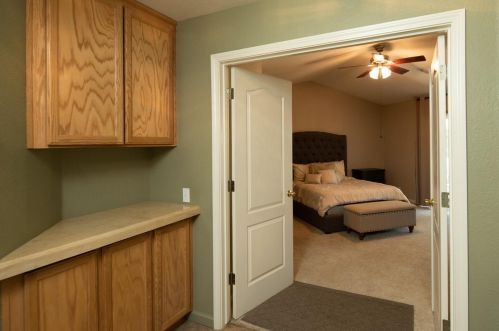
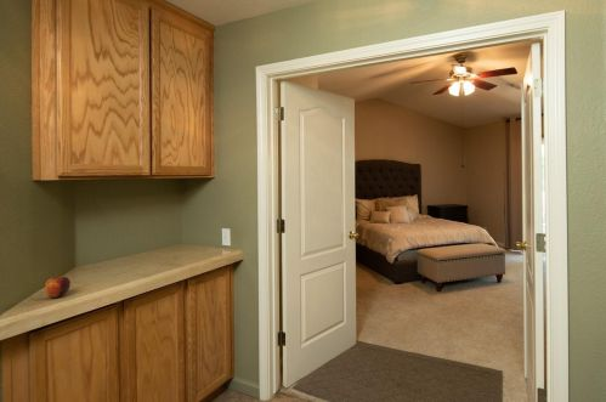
+ apple (57, 287)
